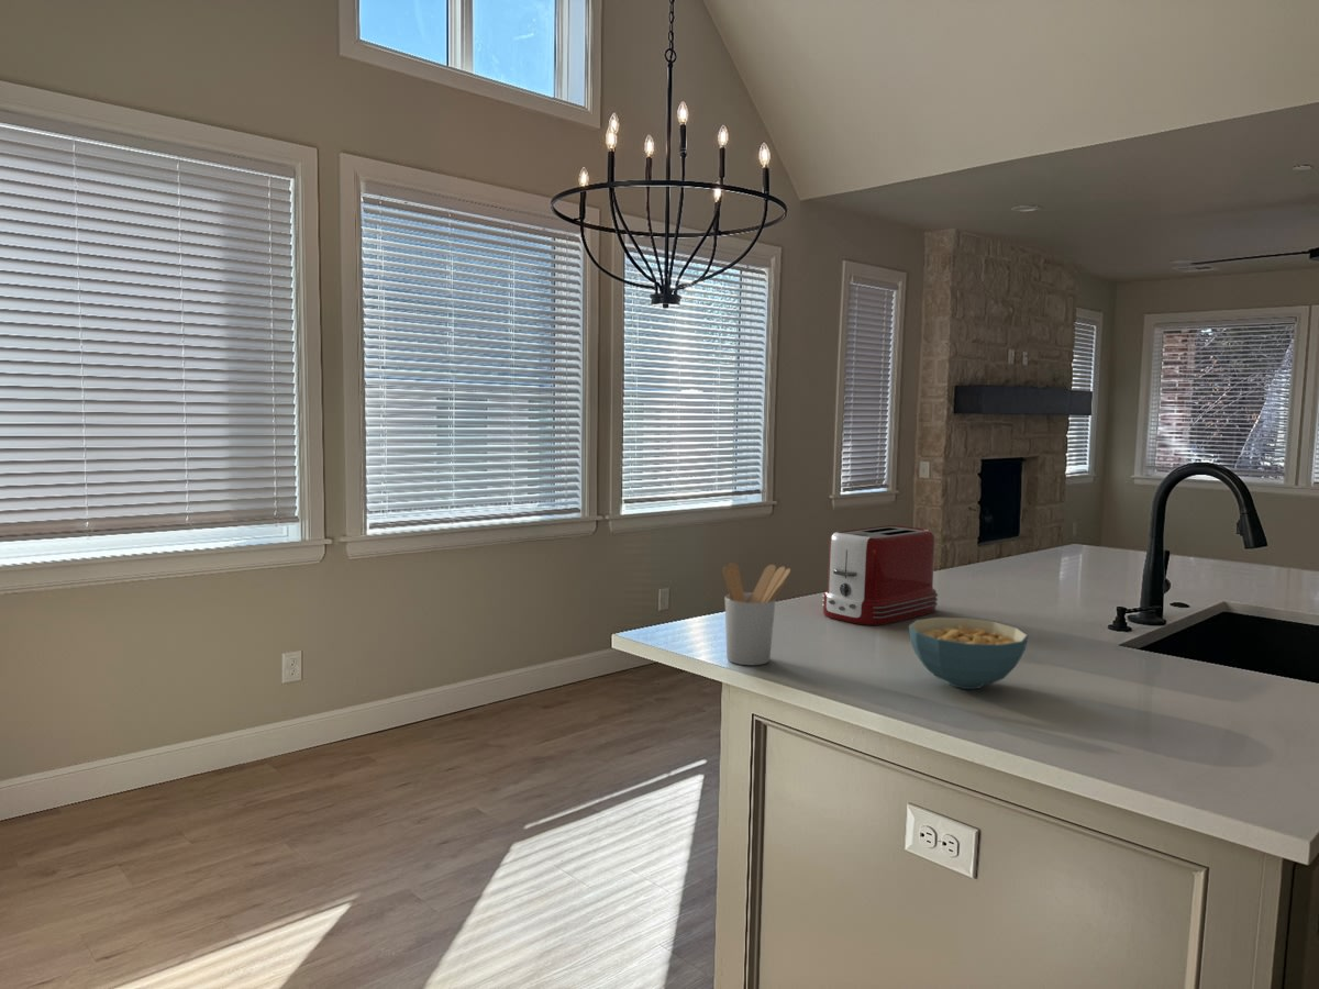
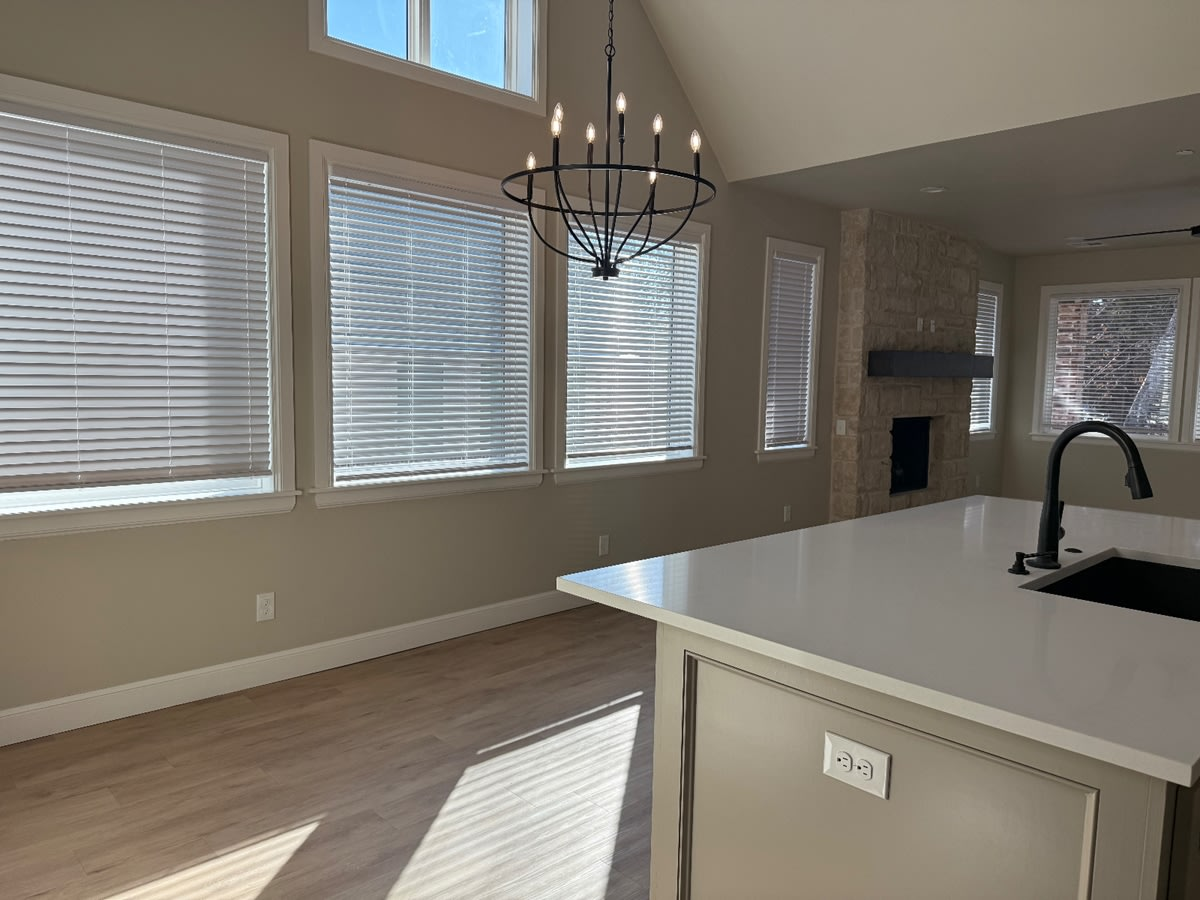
- cereal bowl (965, 657)
- toaster (882, 571)
- utensil holder (757, 611)
